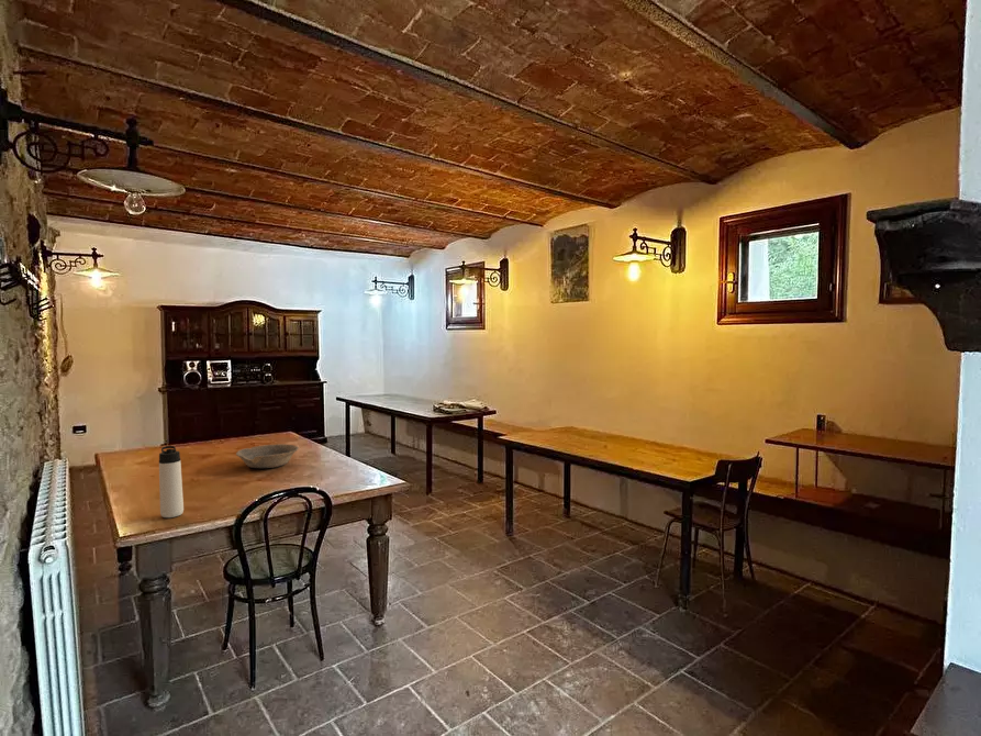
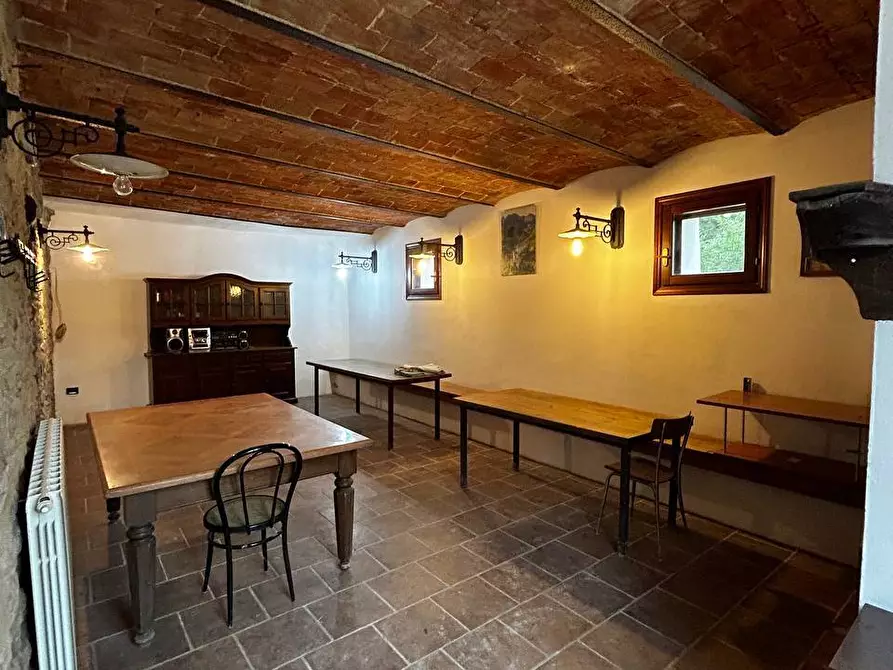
- thermos bottle (170, 480)
- bowl (268, 457)
